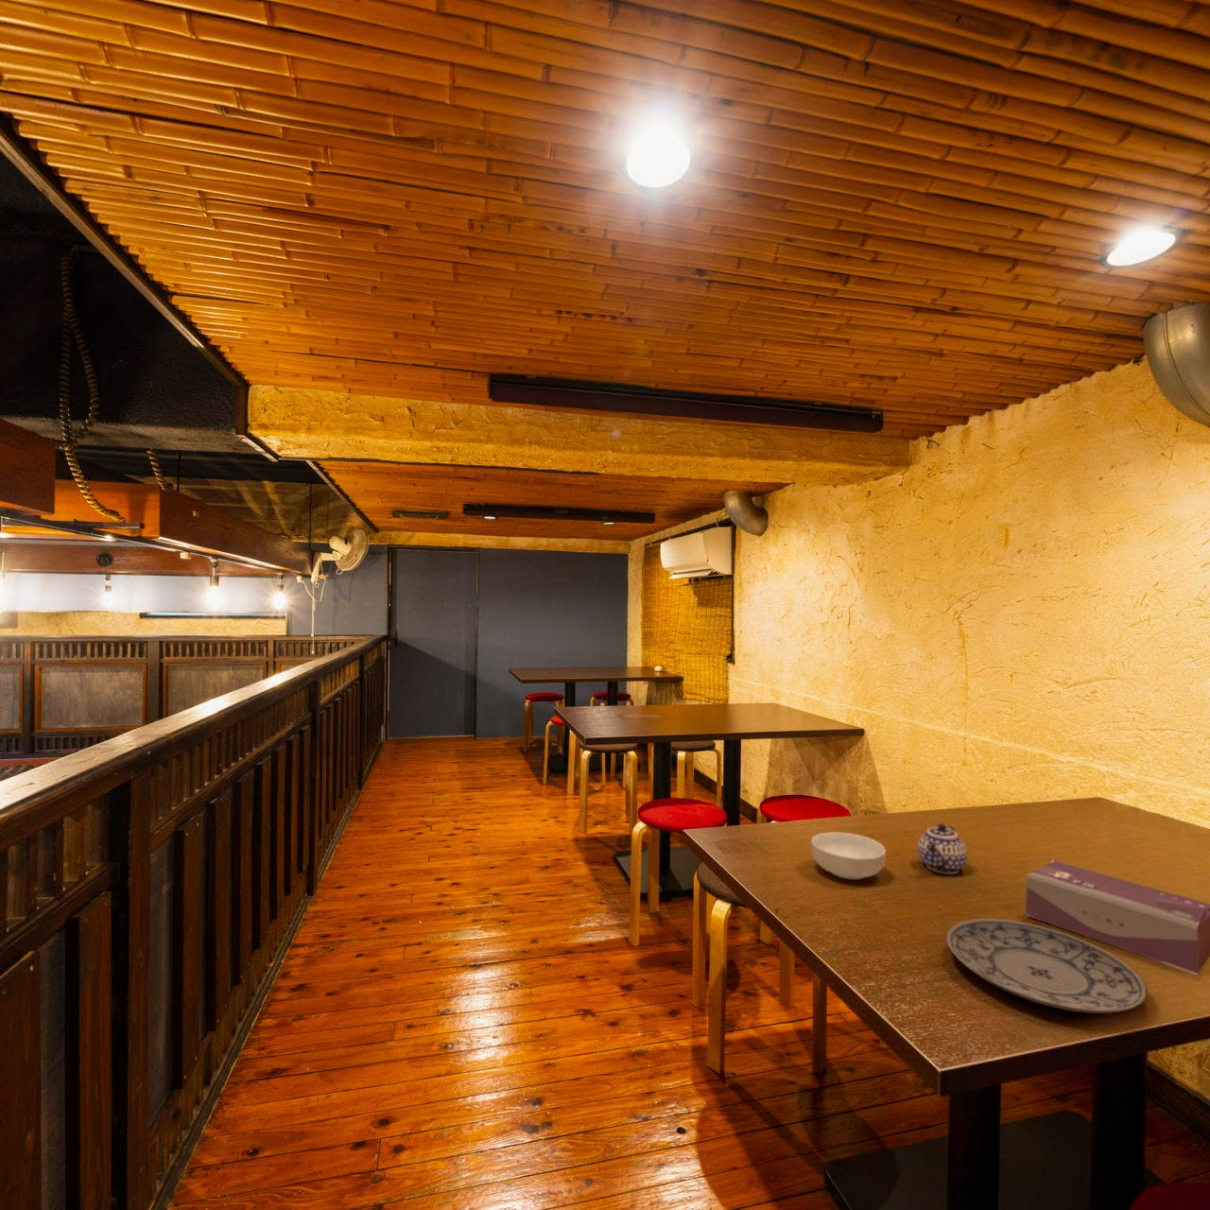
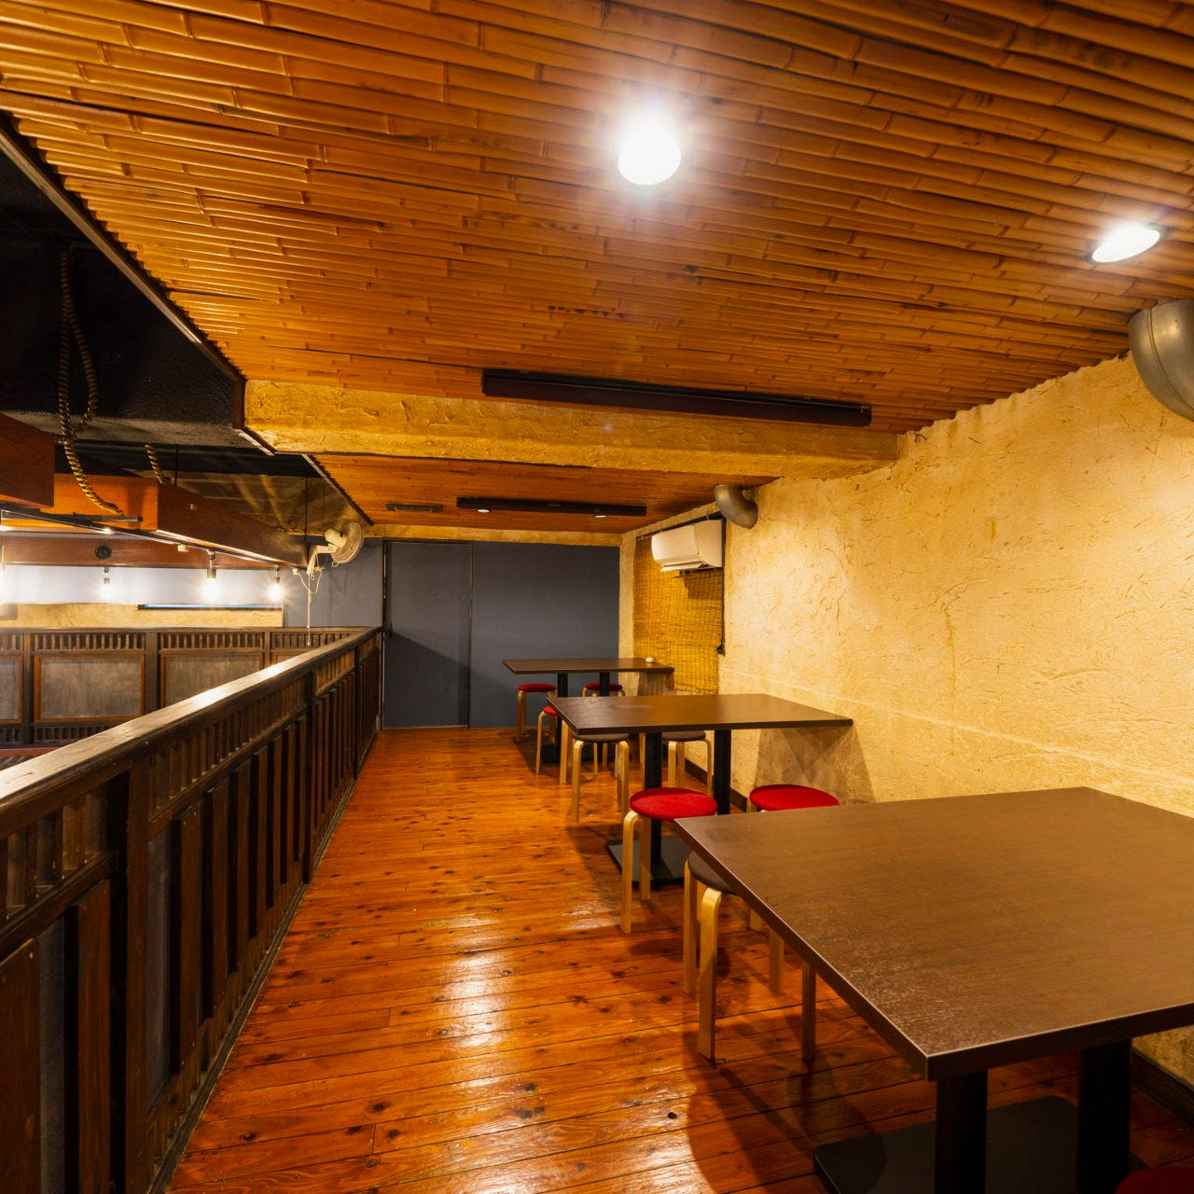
- plate (1039, 967)
- tissue box (1117, 909)
- cereal bowl (847, 859)
- teapot (942, 847)
